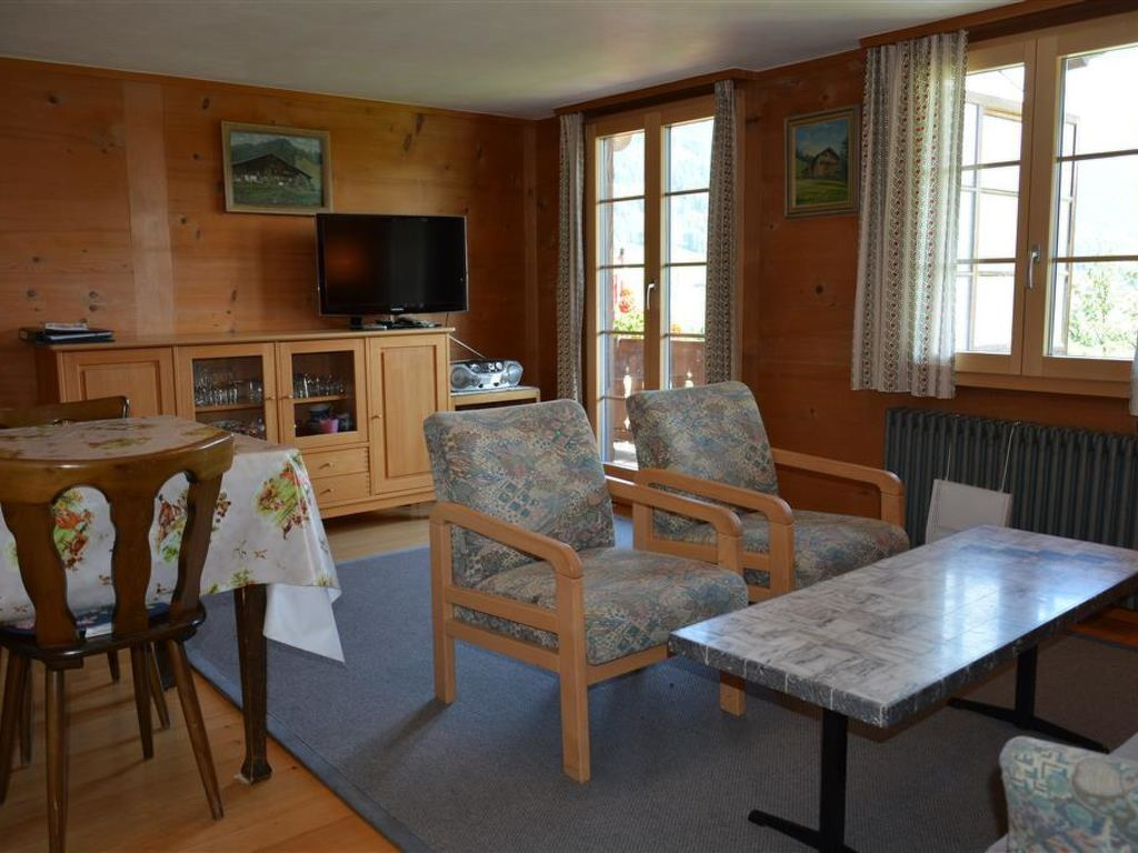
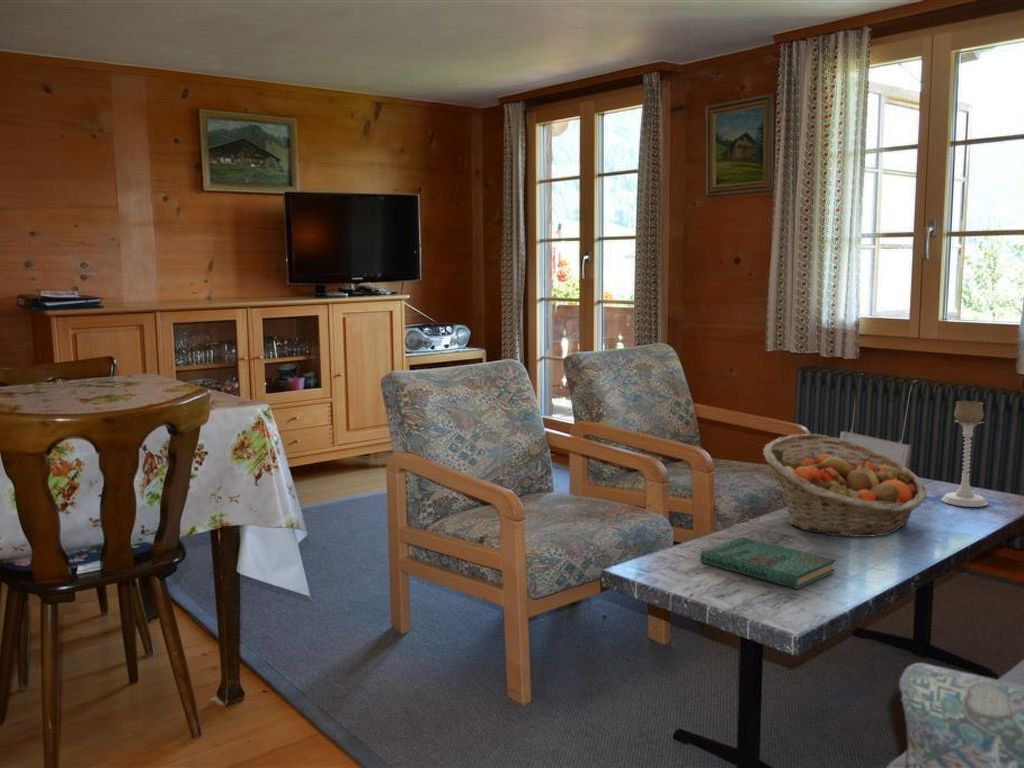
+ fruit basket (842, 482)
+ candle holder (966, 452)
+ book (766, 561)
